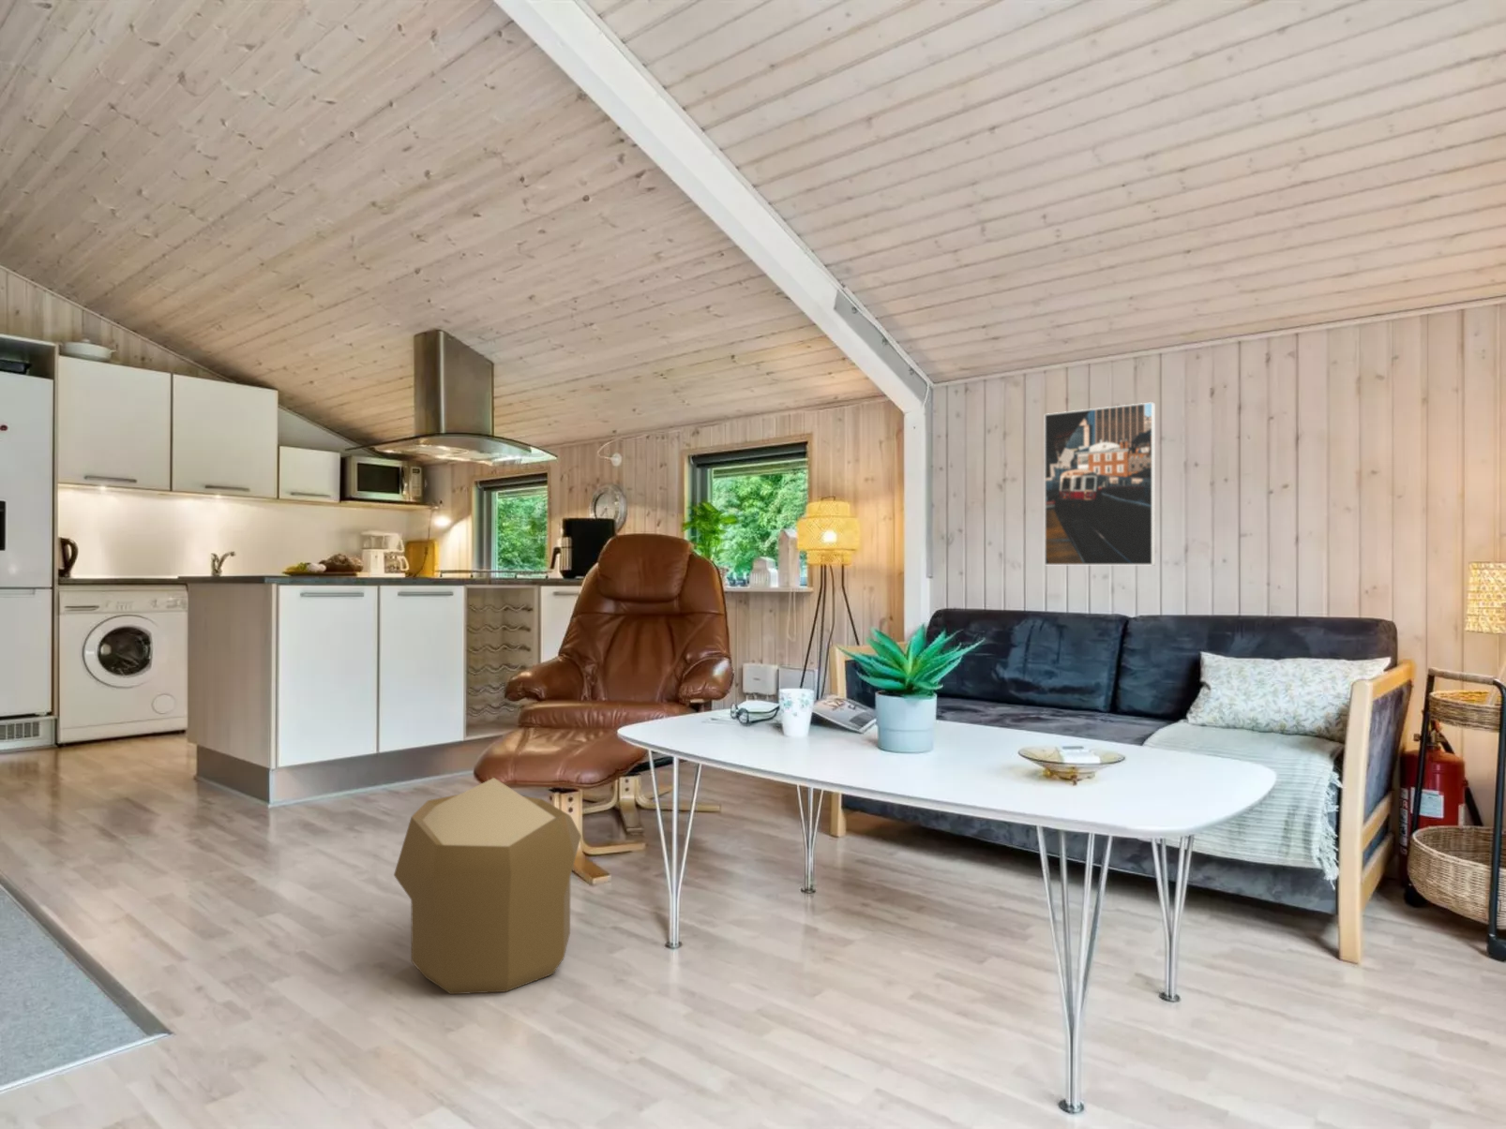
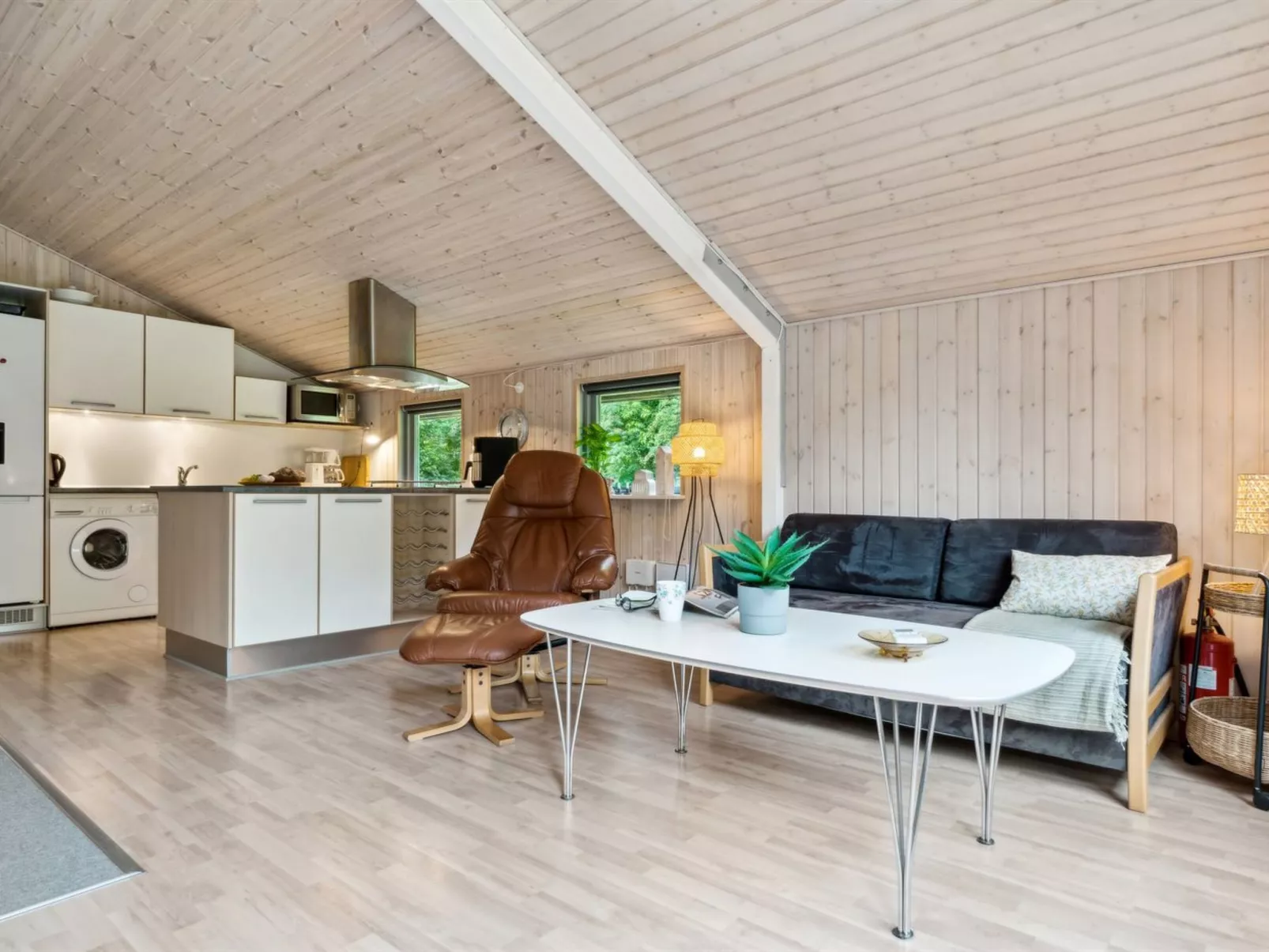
- pouf (494, 870)
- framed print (1097, 486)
